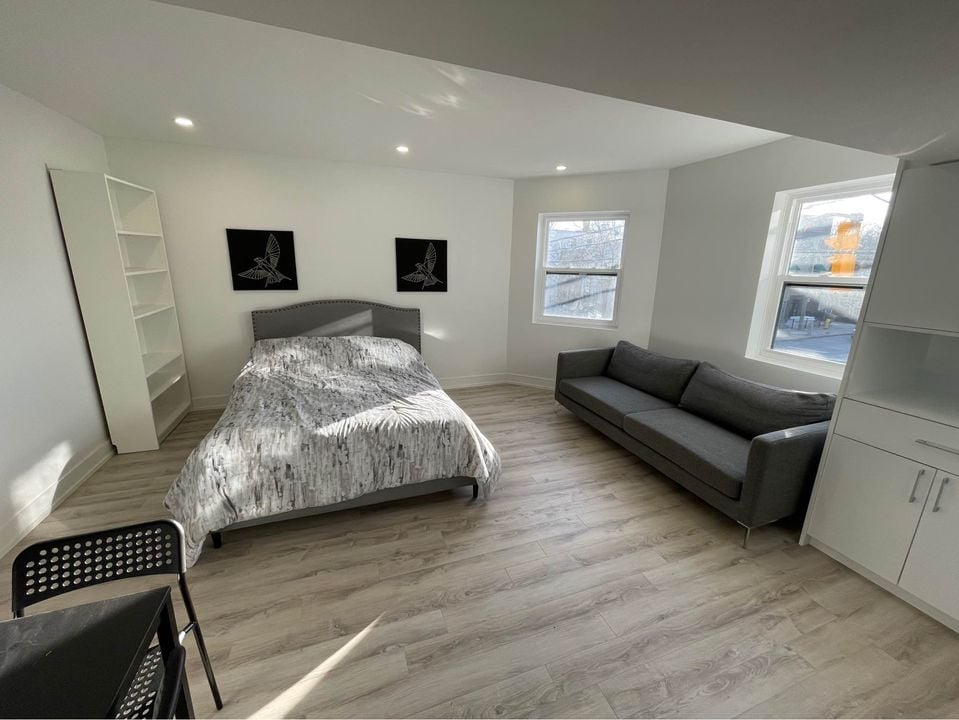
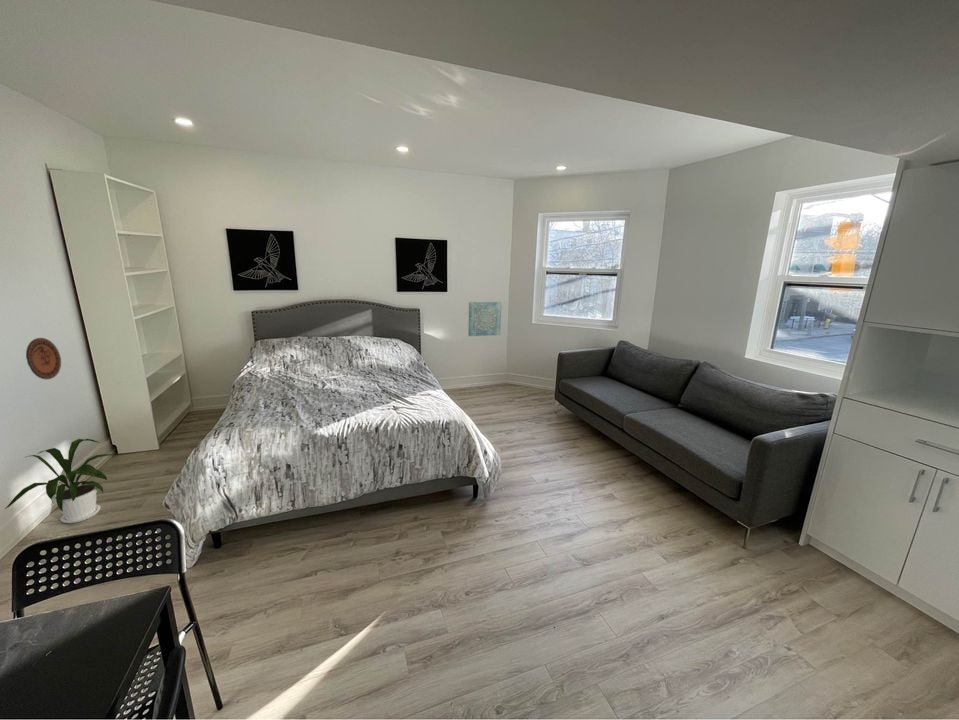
+ house plant (72, 479)
+ decorative plate (43, 358)
+ wall art (485, 318)
